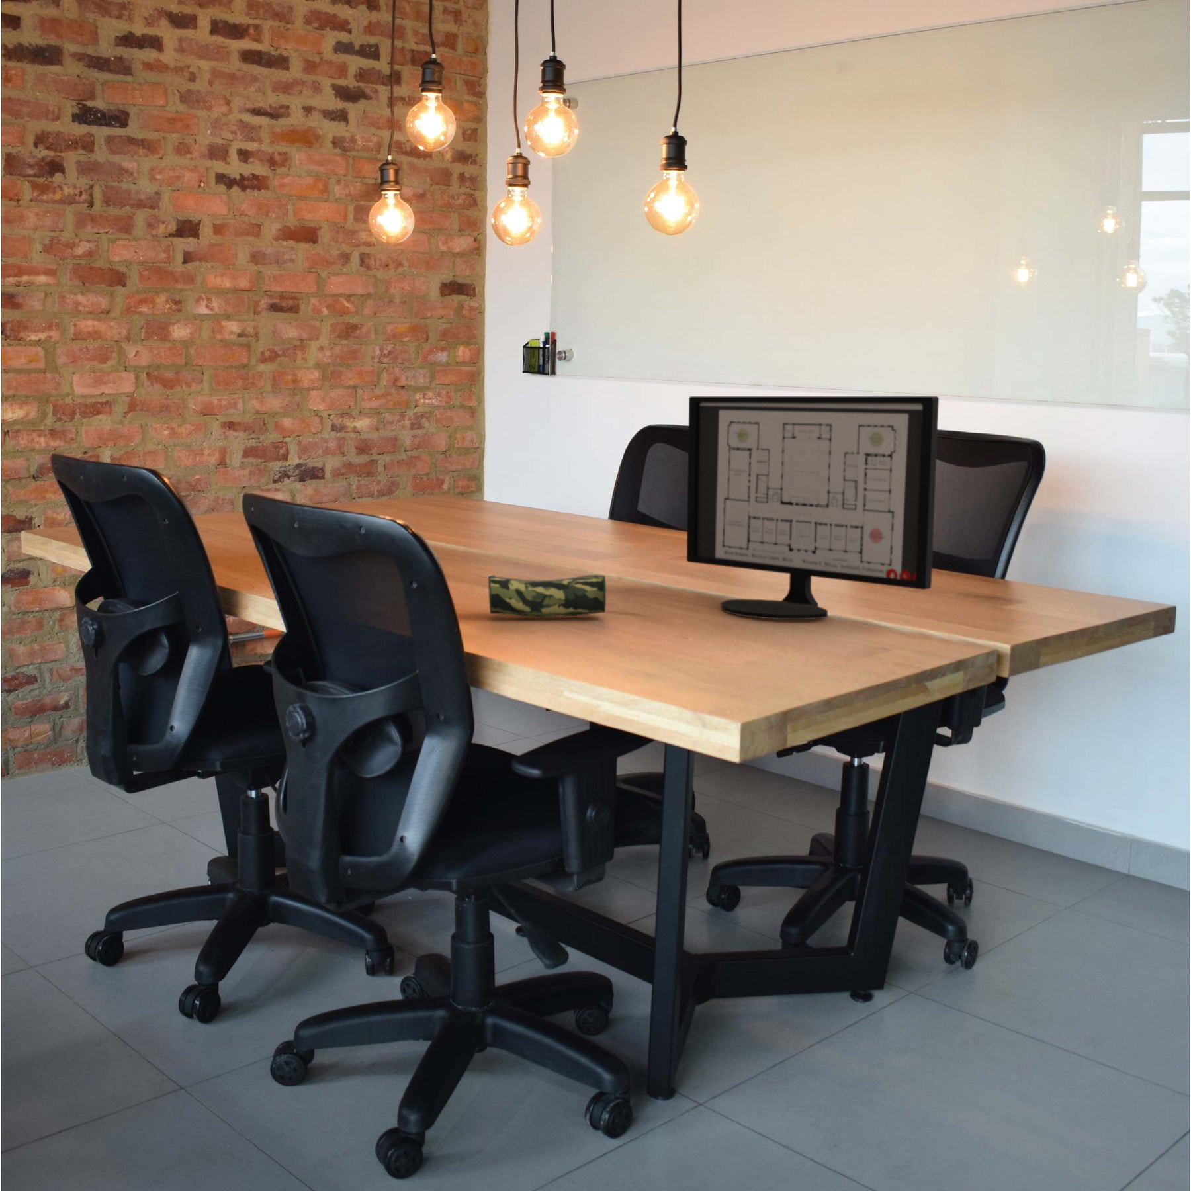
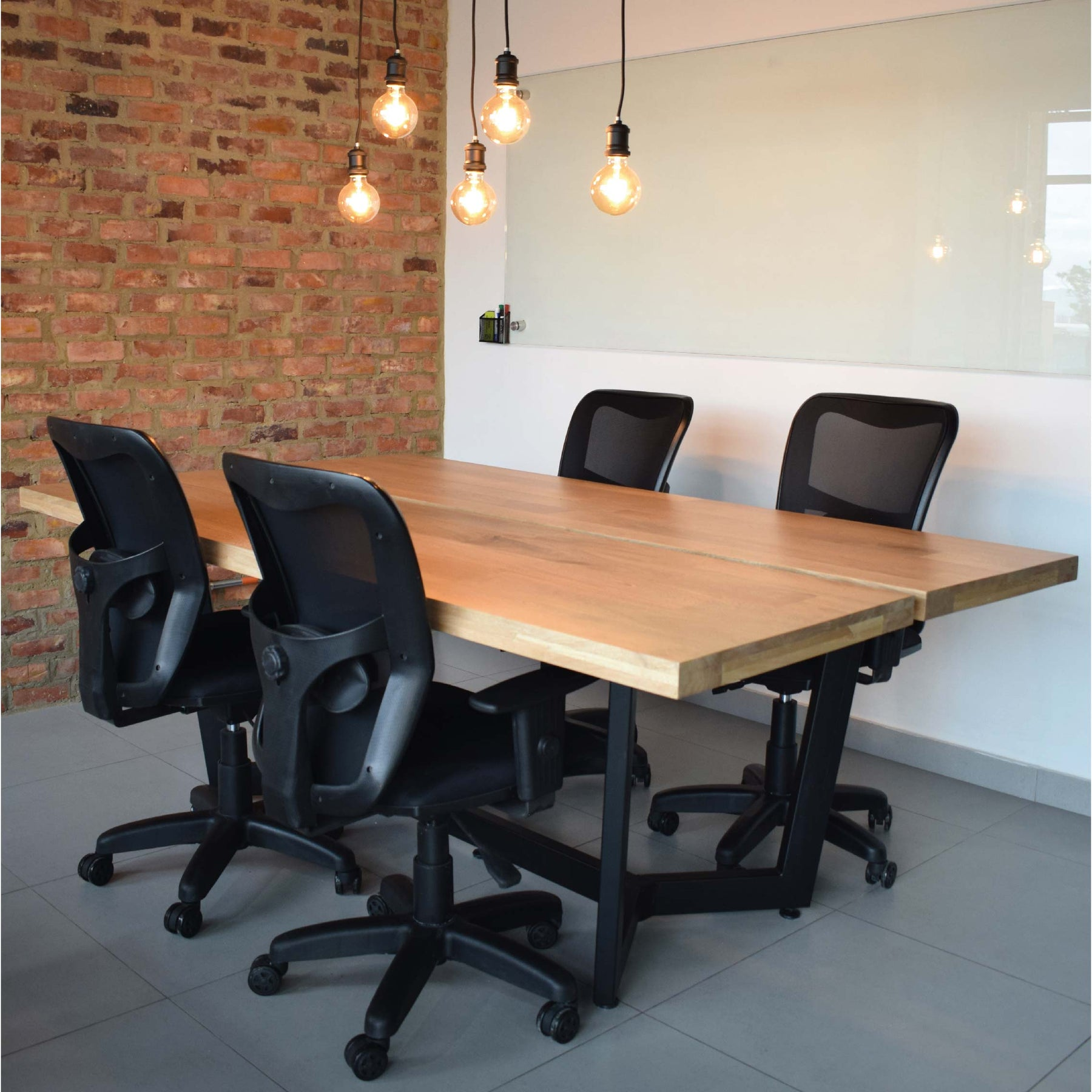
- pencil case (544, 596)
- computer monitor (775, 504)
